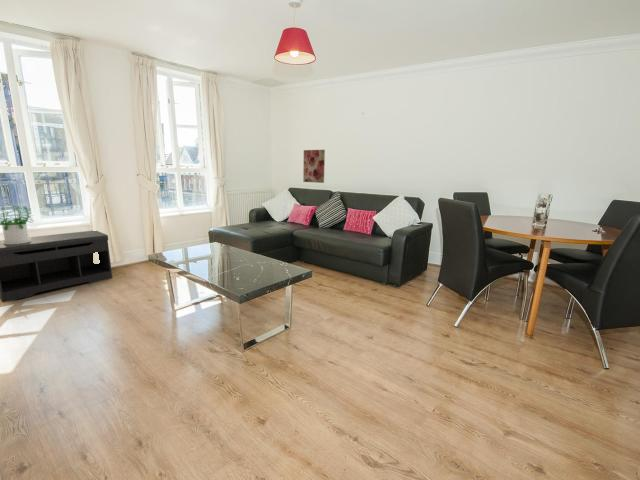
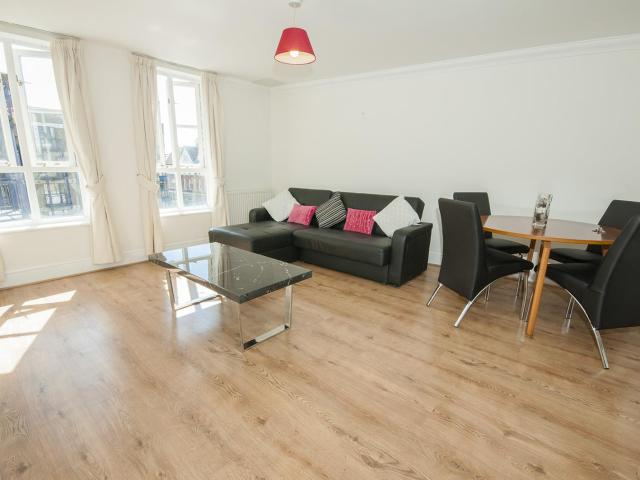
- wall art (313, 166)
- bench (54, 261)
- potted plant (17, 223)
